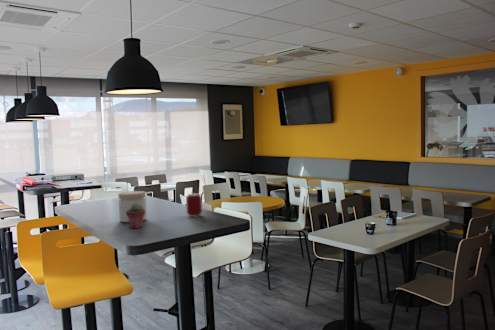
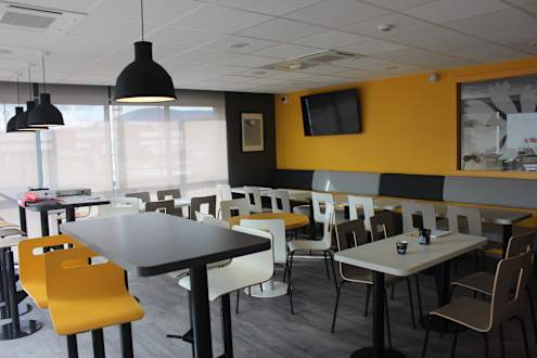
- jar (132, 205)
- can (194, 204)
- potted succulent (135, 215)
